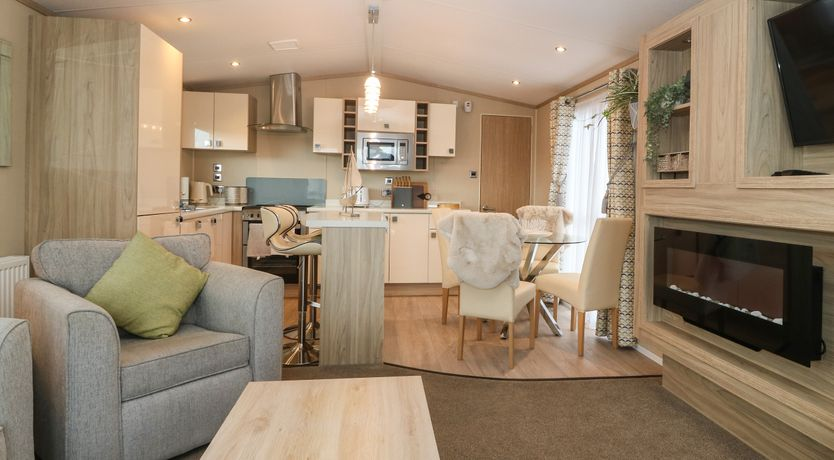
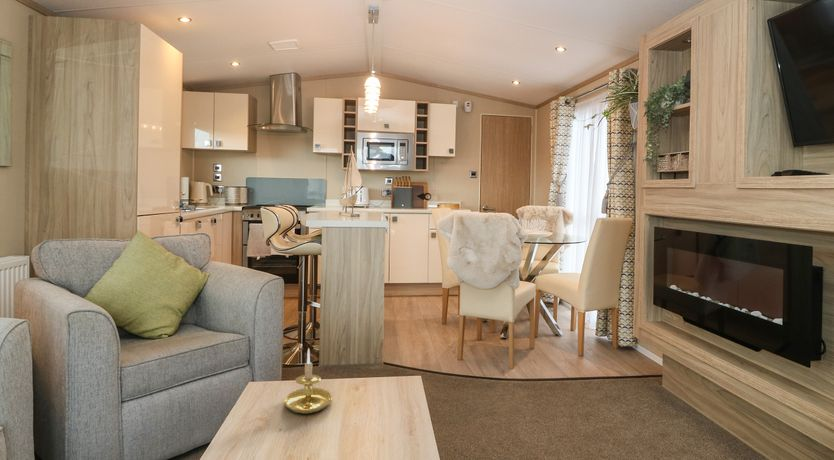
+ candle holder (308, 374)
